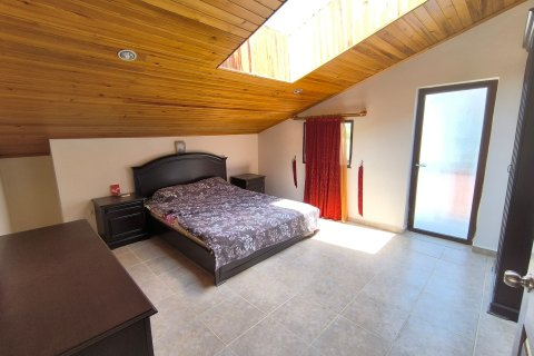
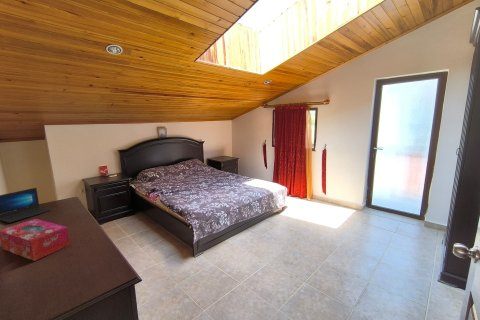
+ laptop (23, 204)
+ tissue box (34, 237)
